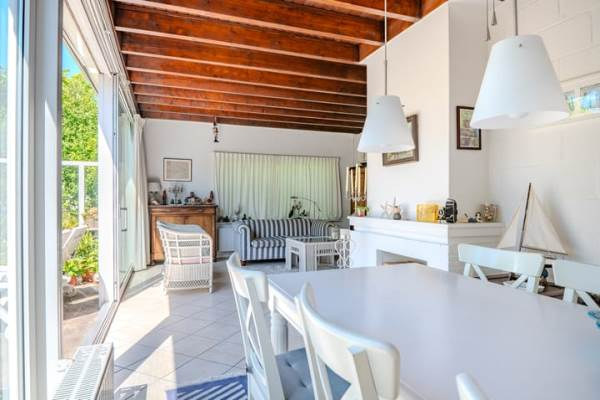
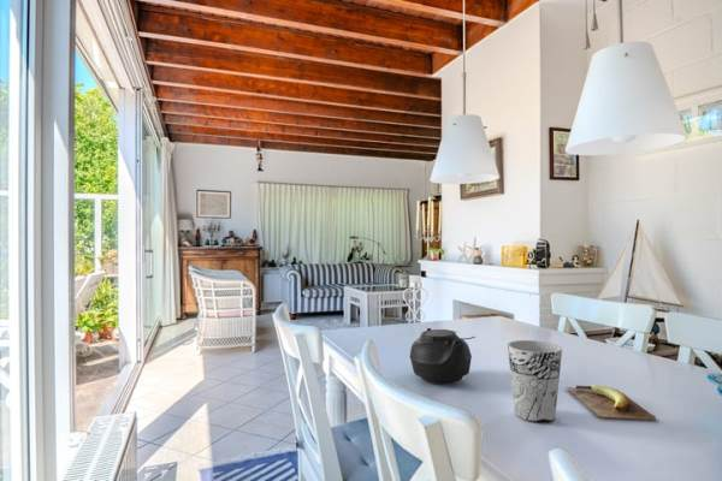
+ cup (534, 380)
+ banana (608, 397)
+ teapot (443, 357)
